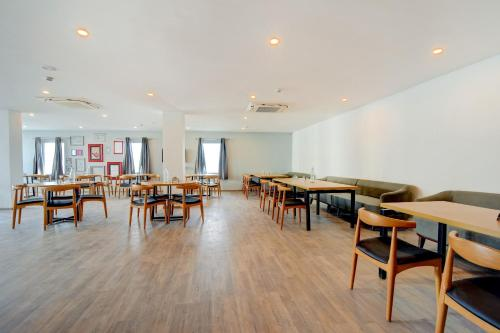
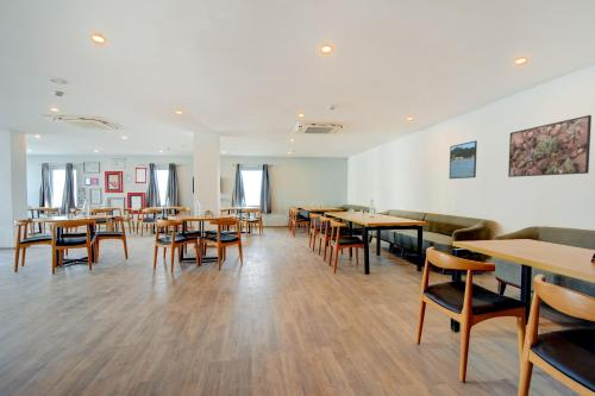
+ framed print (544, 150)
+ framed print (462, 161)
